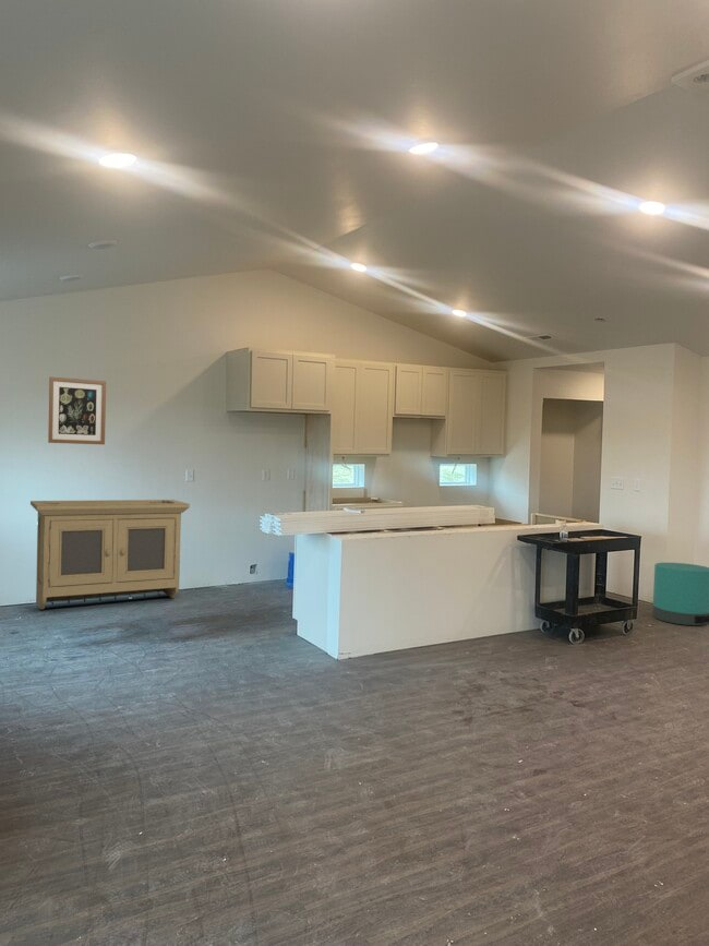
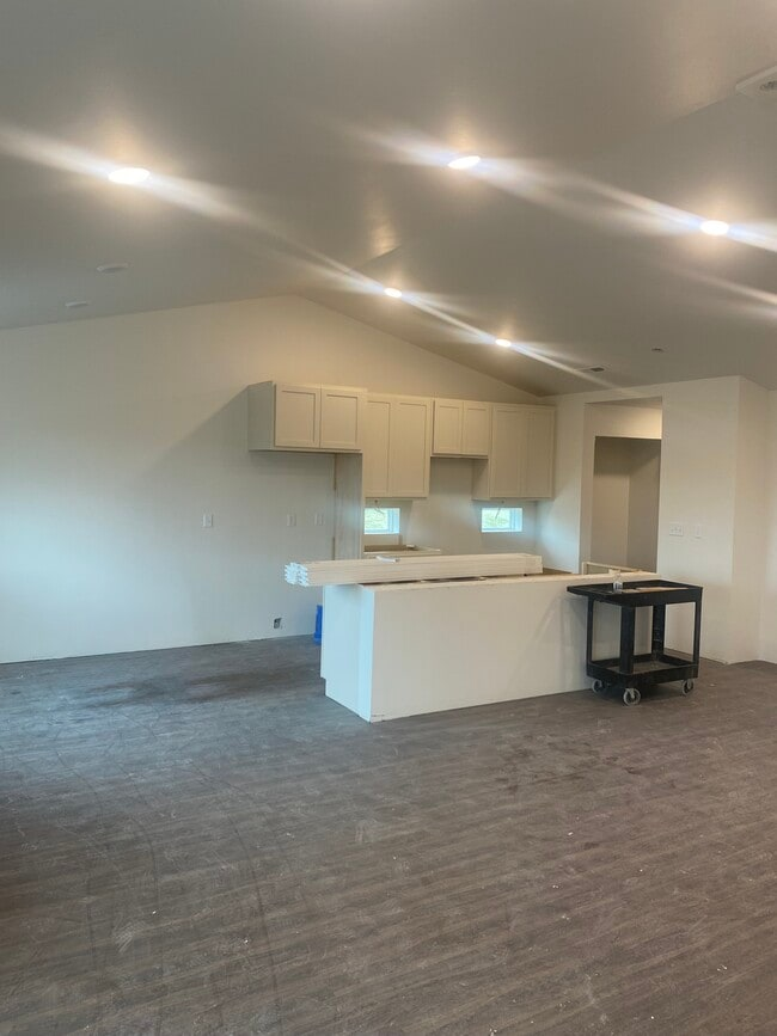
- trash can (683, 592)
- wall art (77, 411)
- storage cabinet (110, 552)
